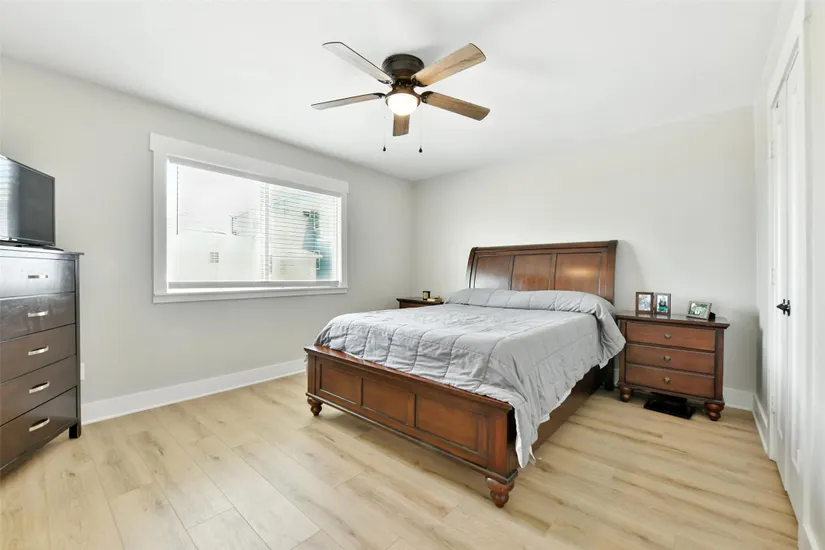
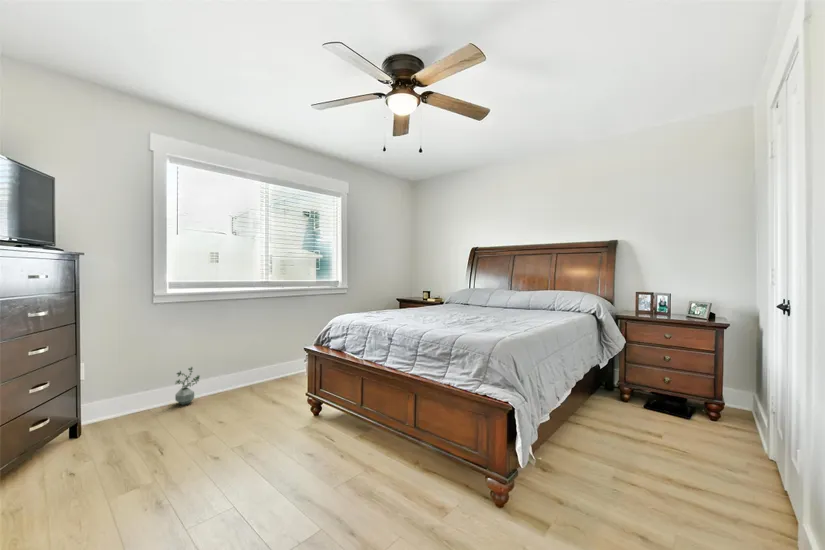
+ potted plant (187, 385)
